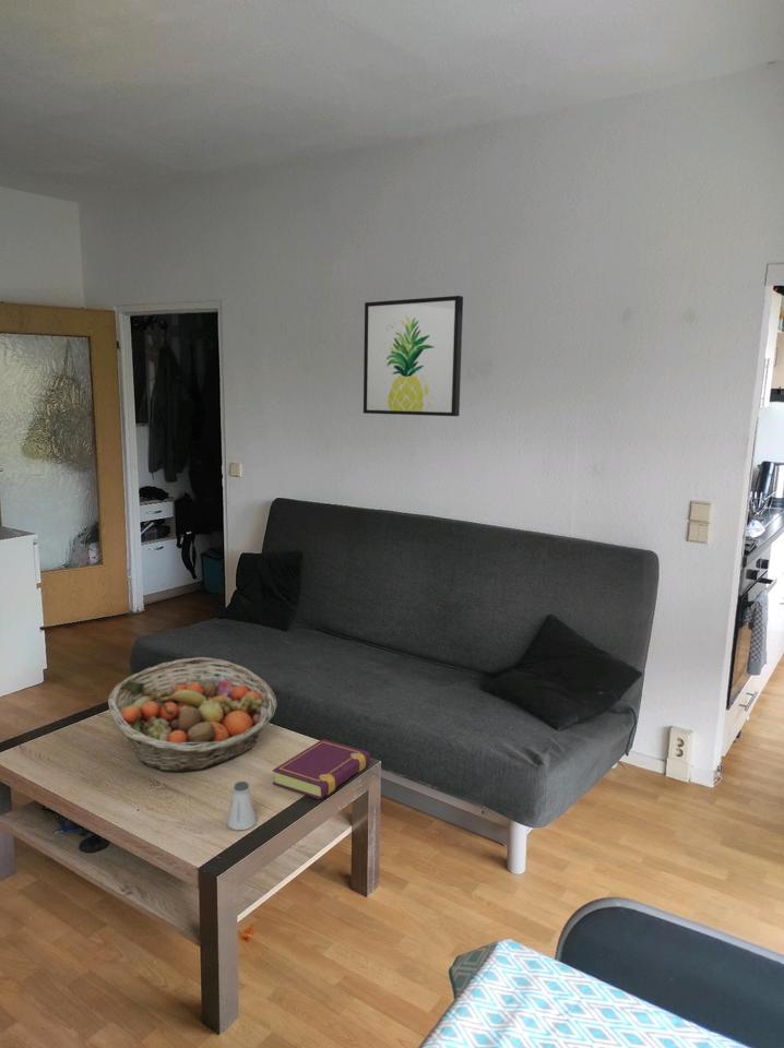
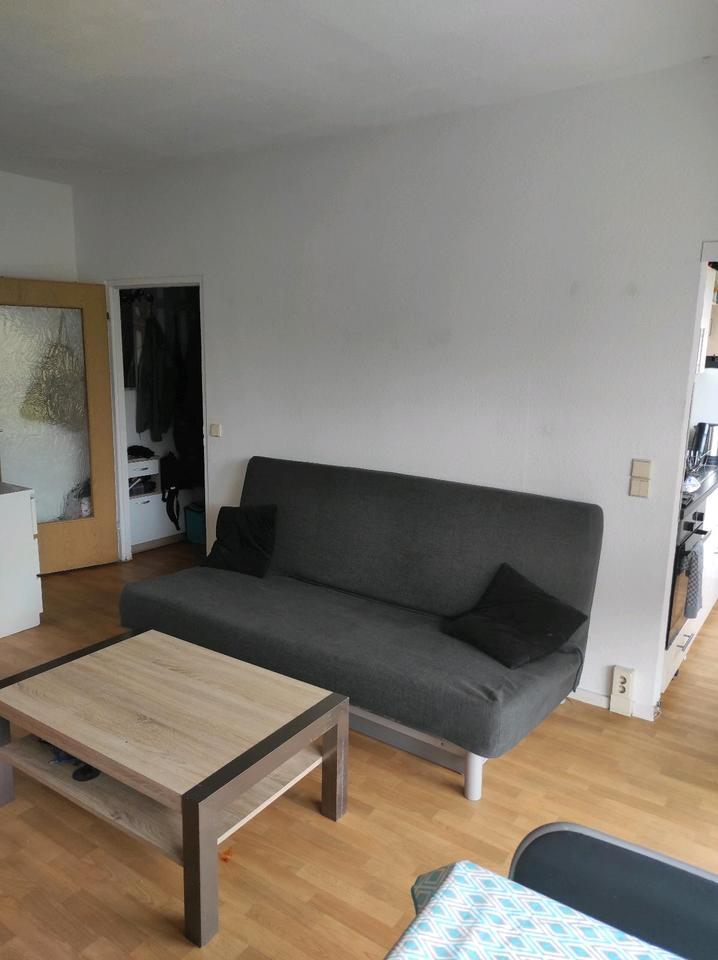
- saltshaker (241, 803)
- book (323, 766)
- fruit basket (194, 712)
- wall art (411, 357)
